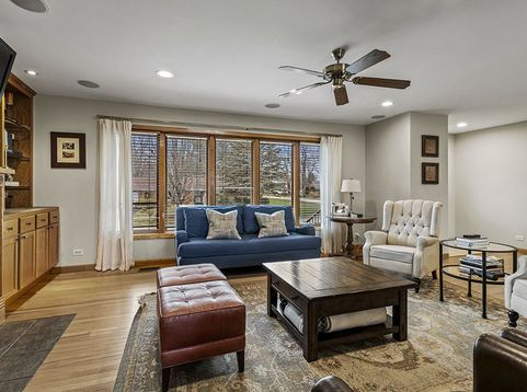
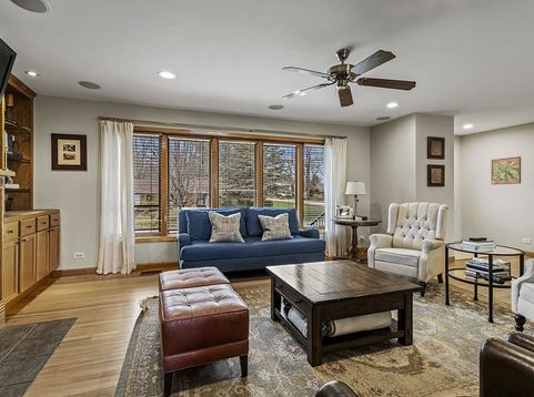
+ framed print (505, 171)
